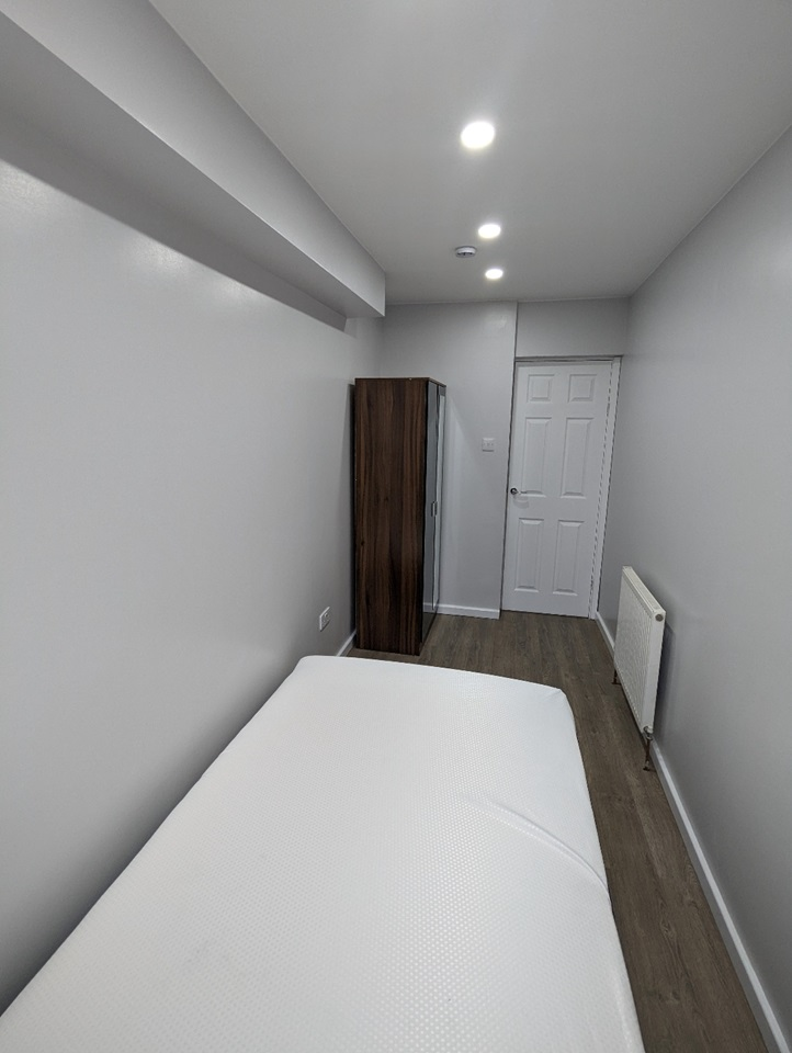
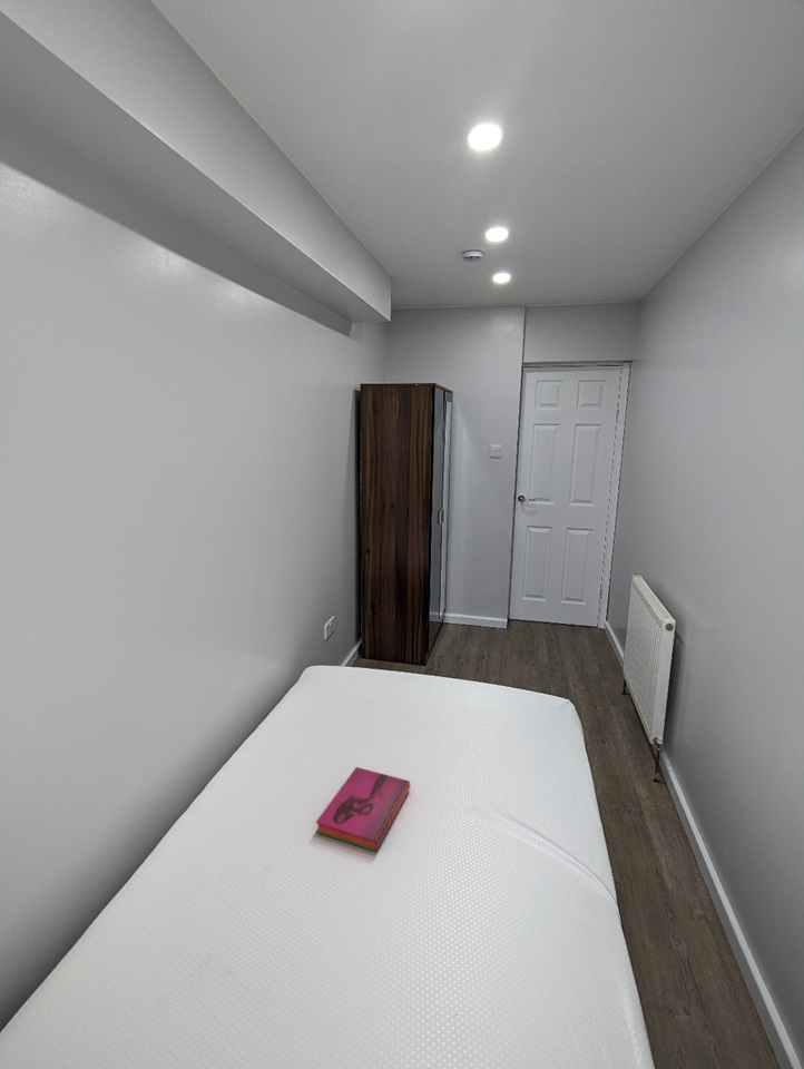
+ hardback book (365, 805)
